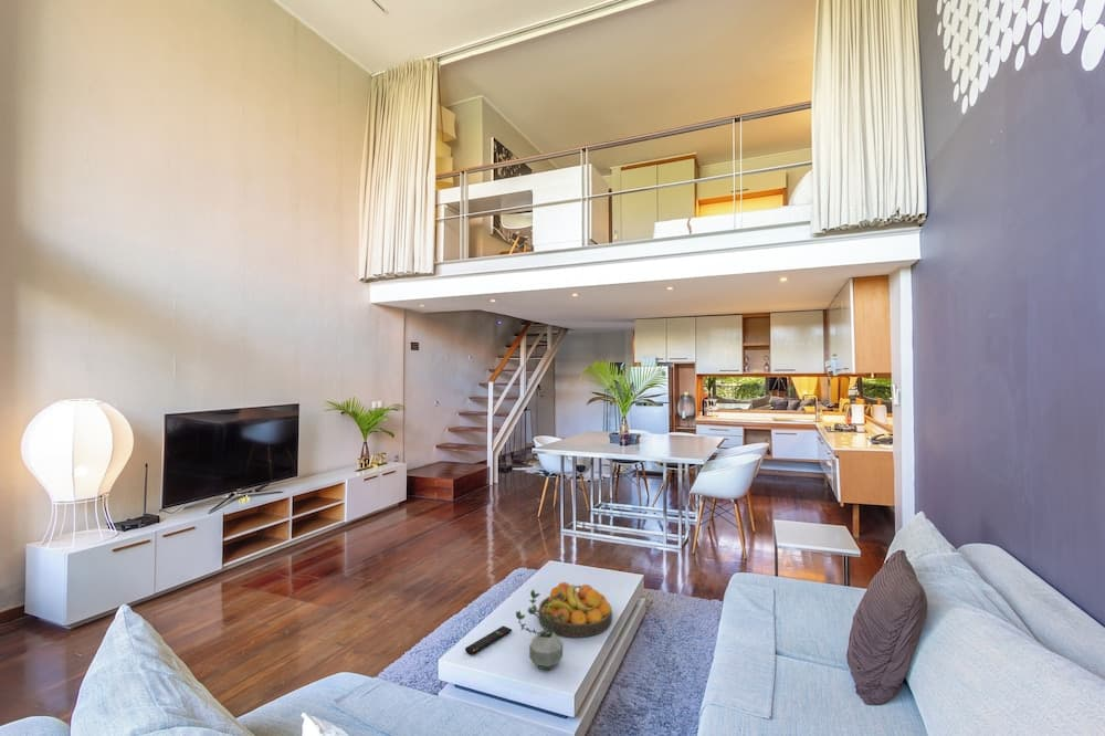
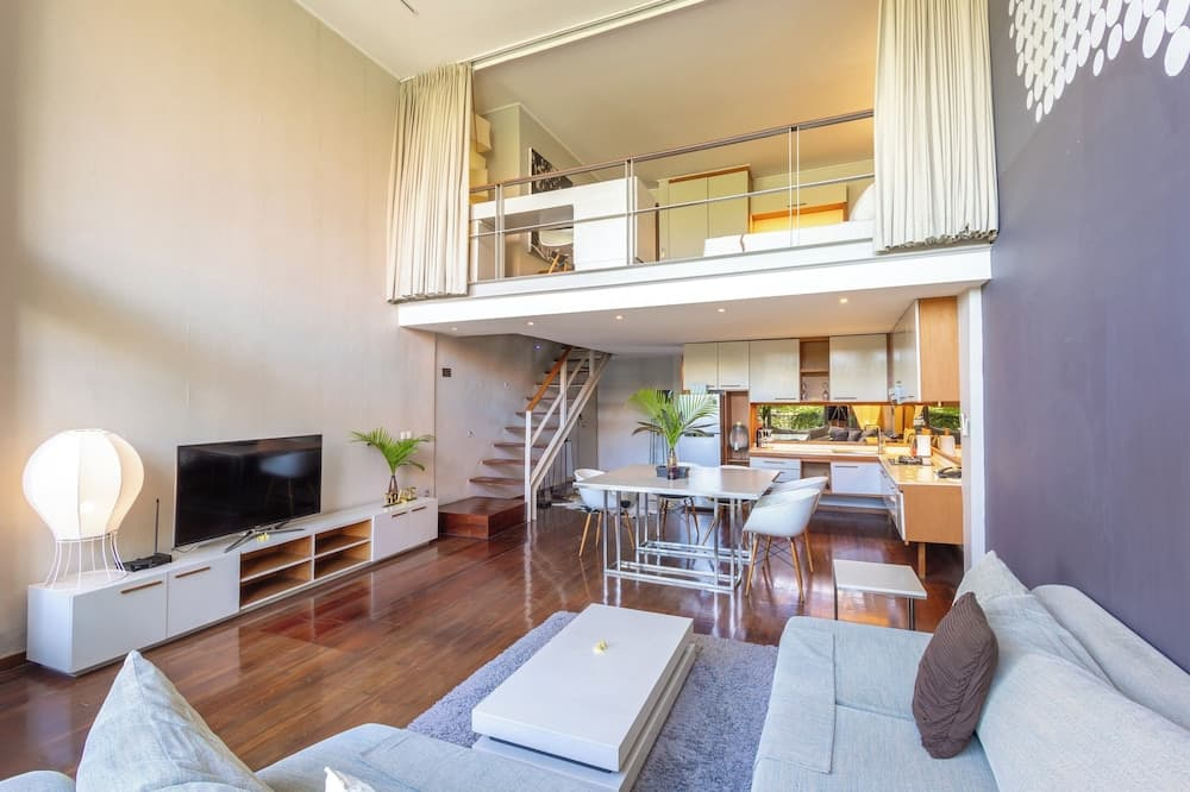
- potted plant (543, 625)
- fruit bowl (575, 602)
- remote control (488, 640)
